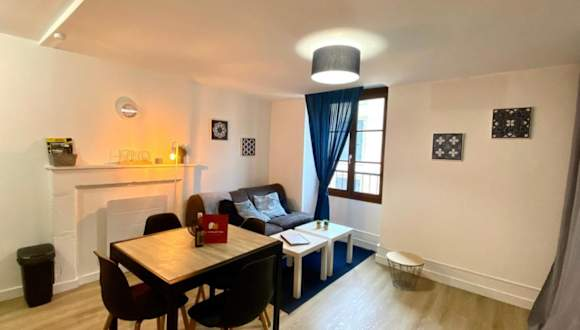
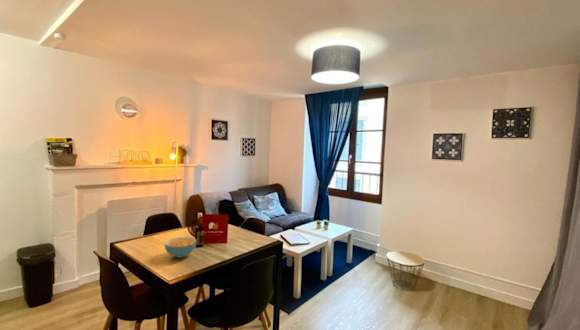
+ cereal bowl (180, 248)
